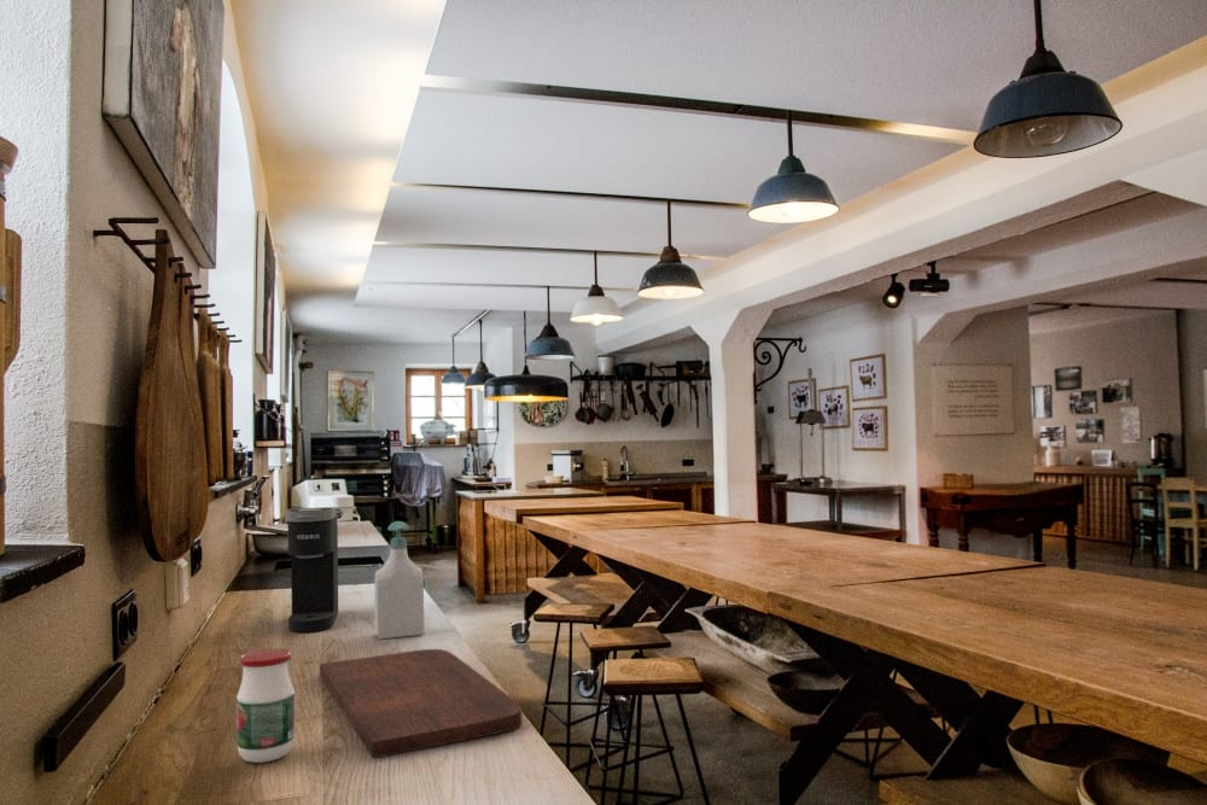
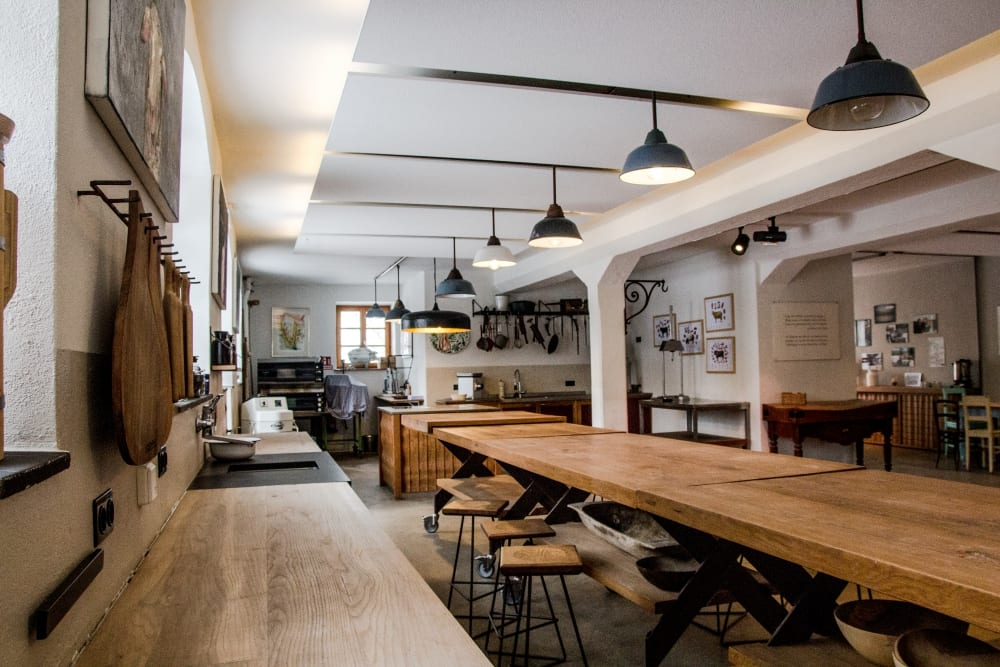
- coffee maker (314, 564)
- jar (266, 705)
- cutting board (414, 692)
- soap bottle (398, 577)
